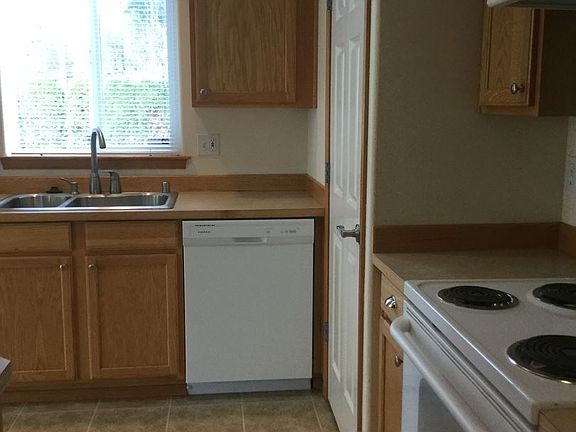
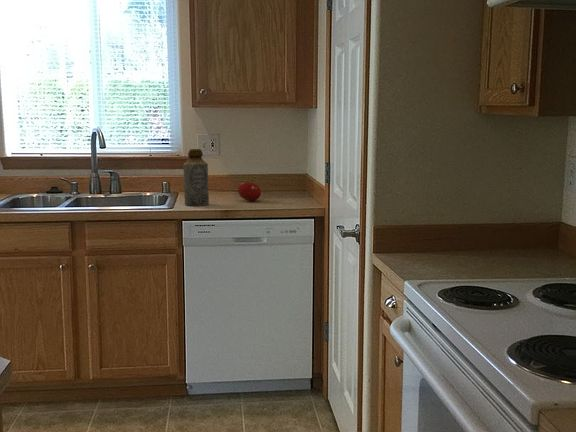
+ fruit (249, 190)
+ bottle (196, 176)
